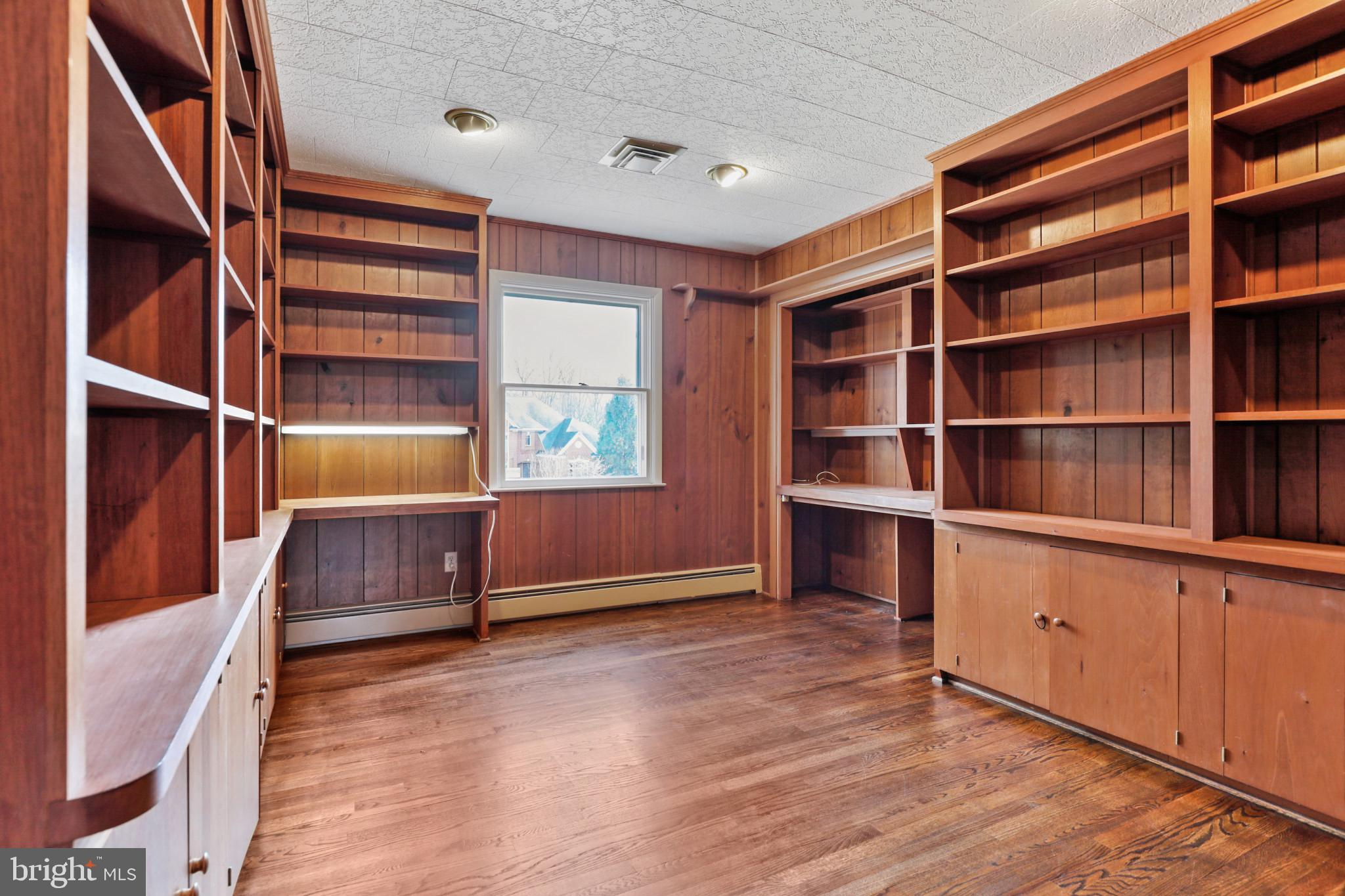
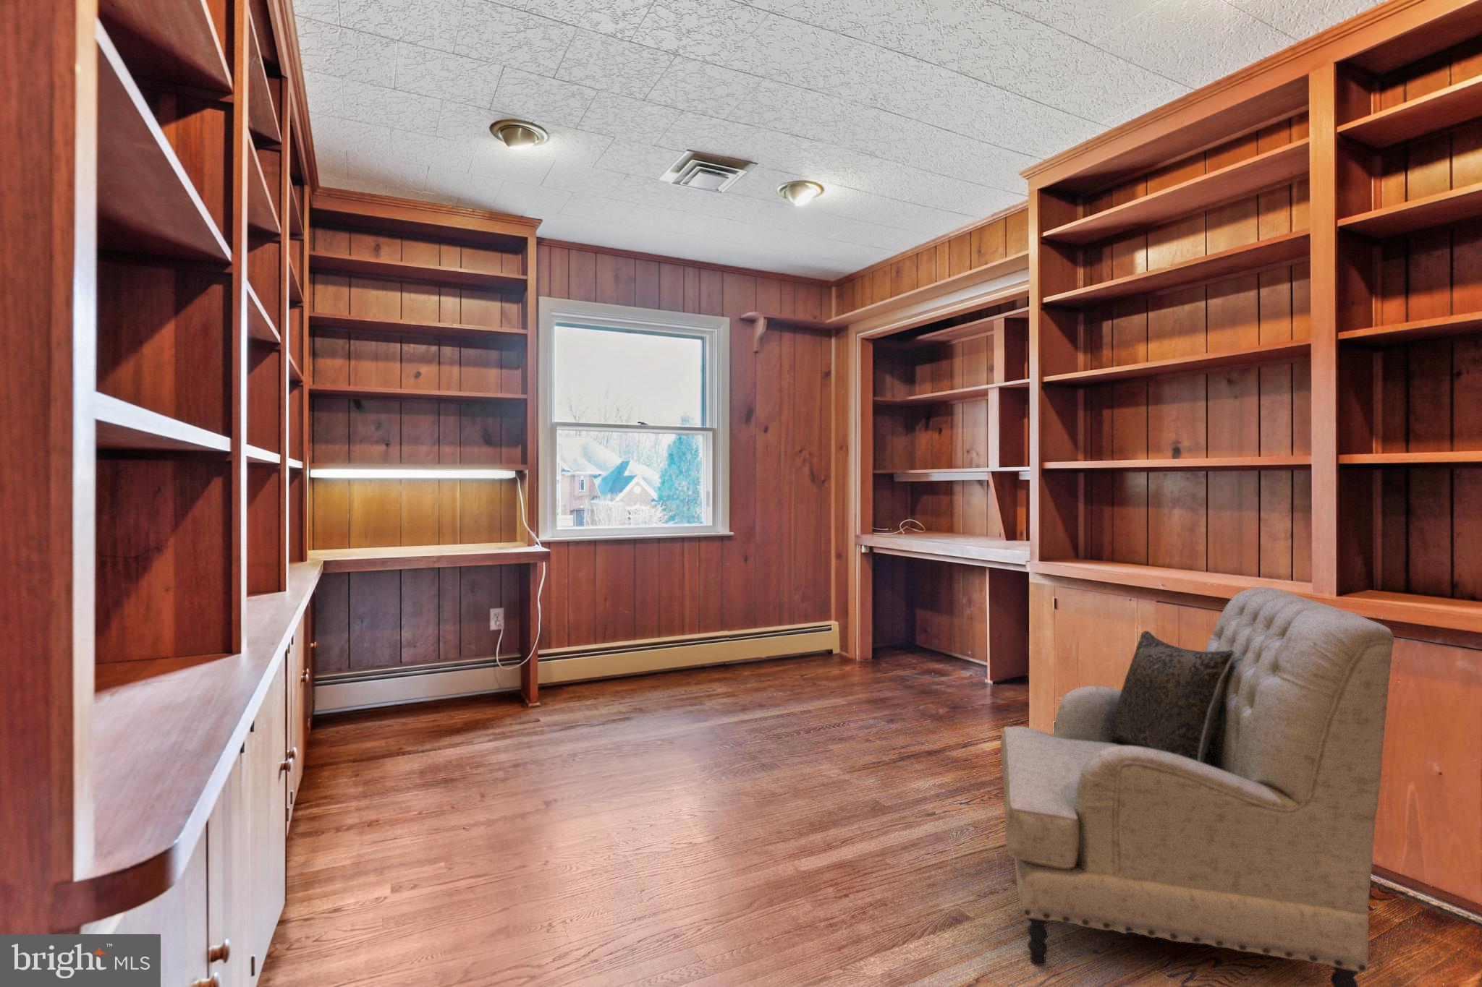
+ armchair (1156, 755)
